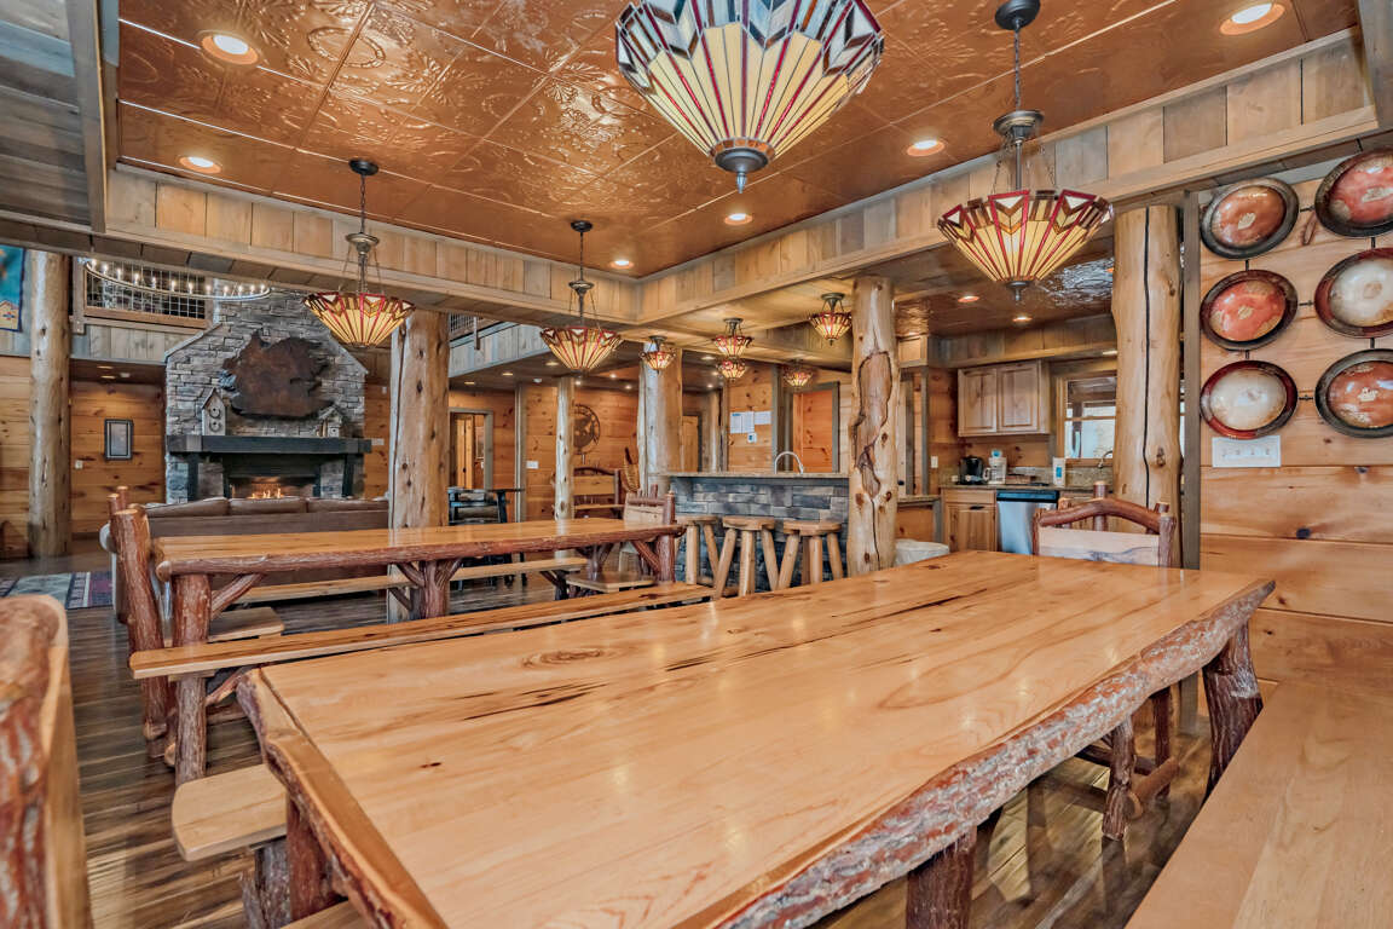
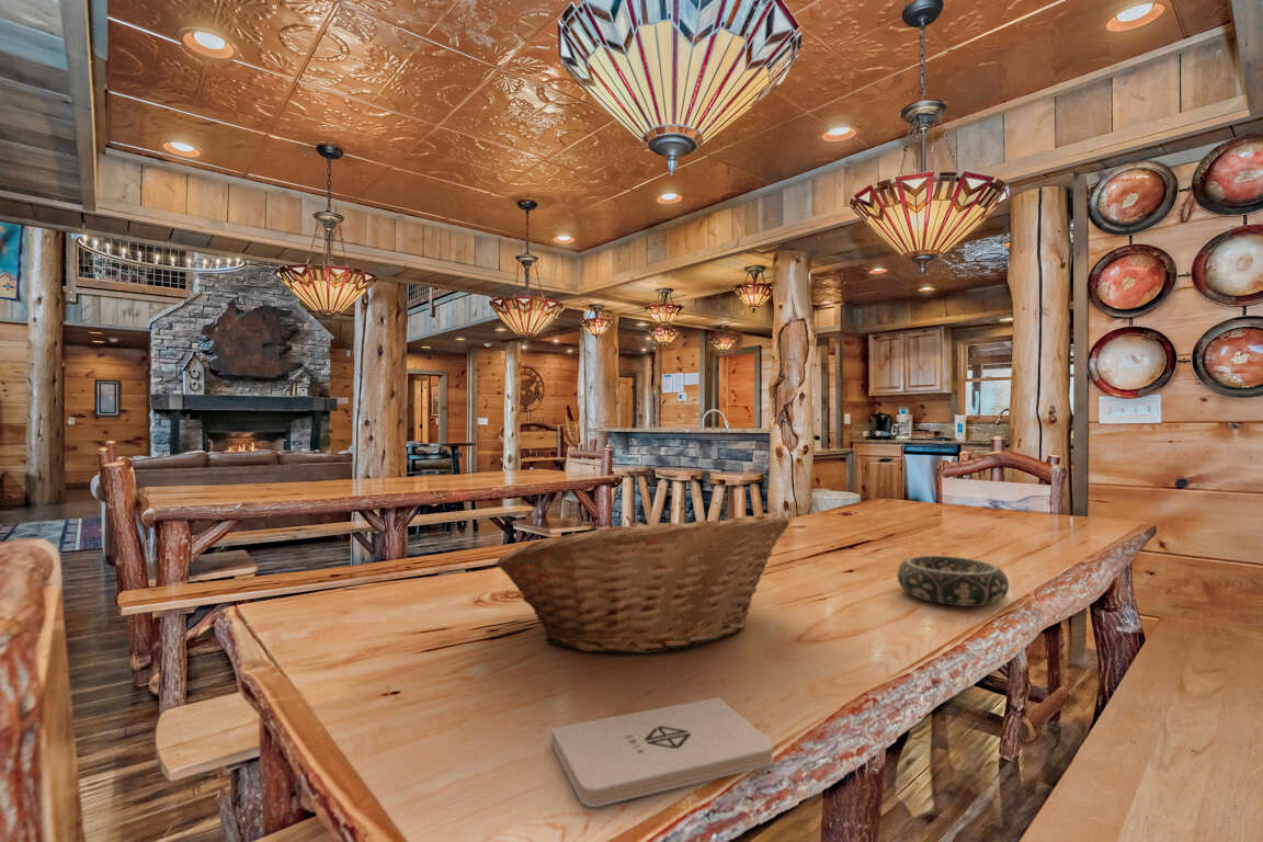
+ decorative bowl (951, 580)
+ fruit basket (648, 566)
+ notepad (661, 744)
